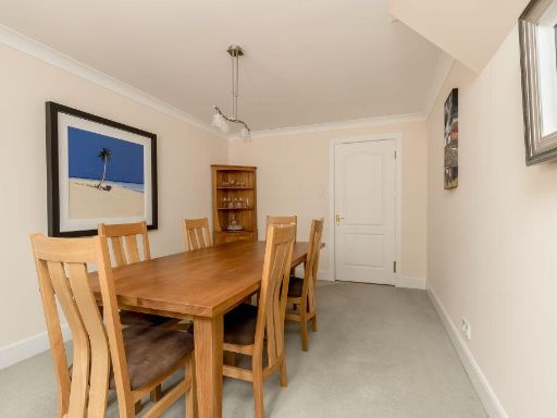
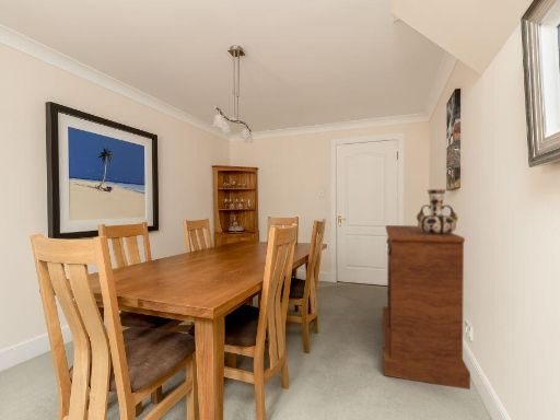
+ sideboard (415, 287)
+ vase (436, 211)
